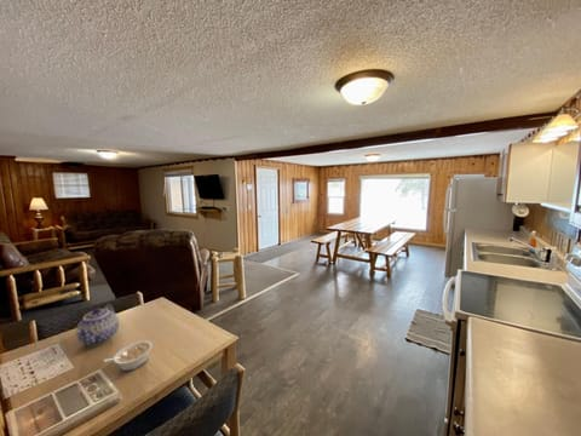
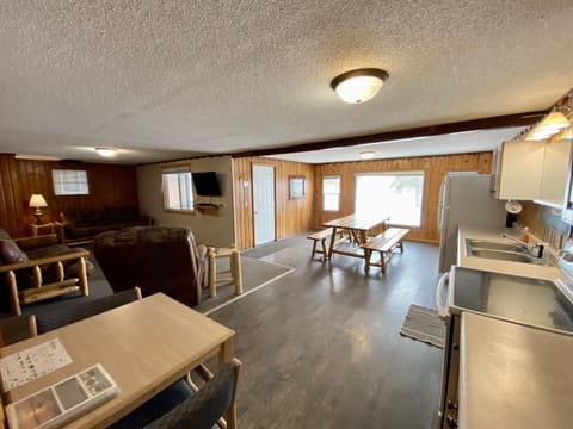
- legume (132, 356)
- teapot (98, 323)
